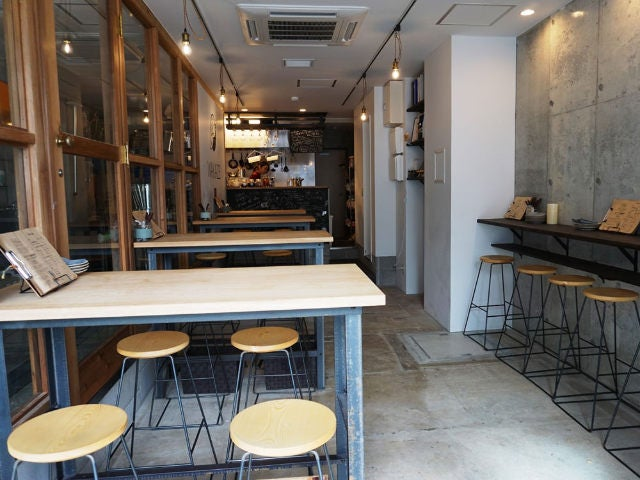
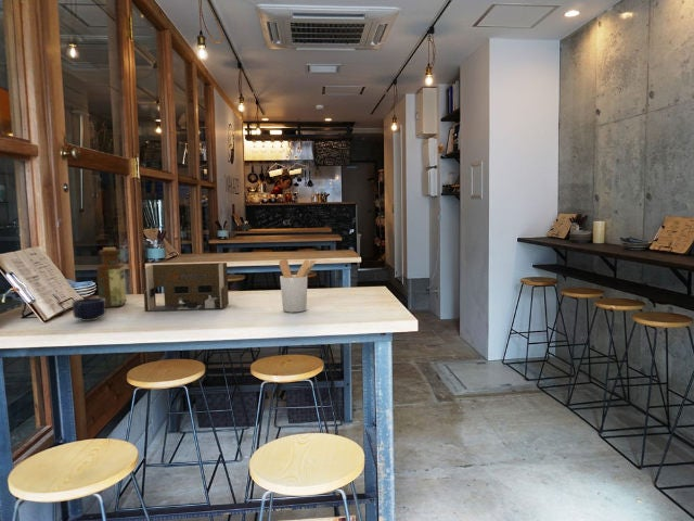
+ utensil holder (298, 283)
+ mug (87, 309)
+ bottle (111, 276)
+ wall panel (187, 285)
